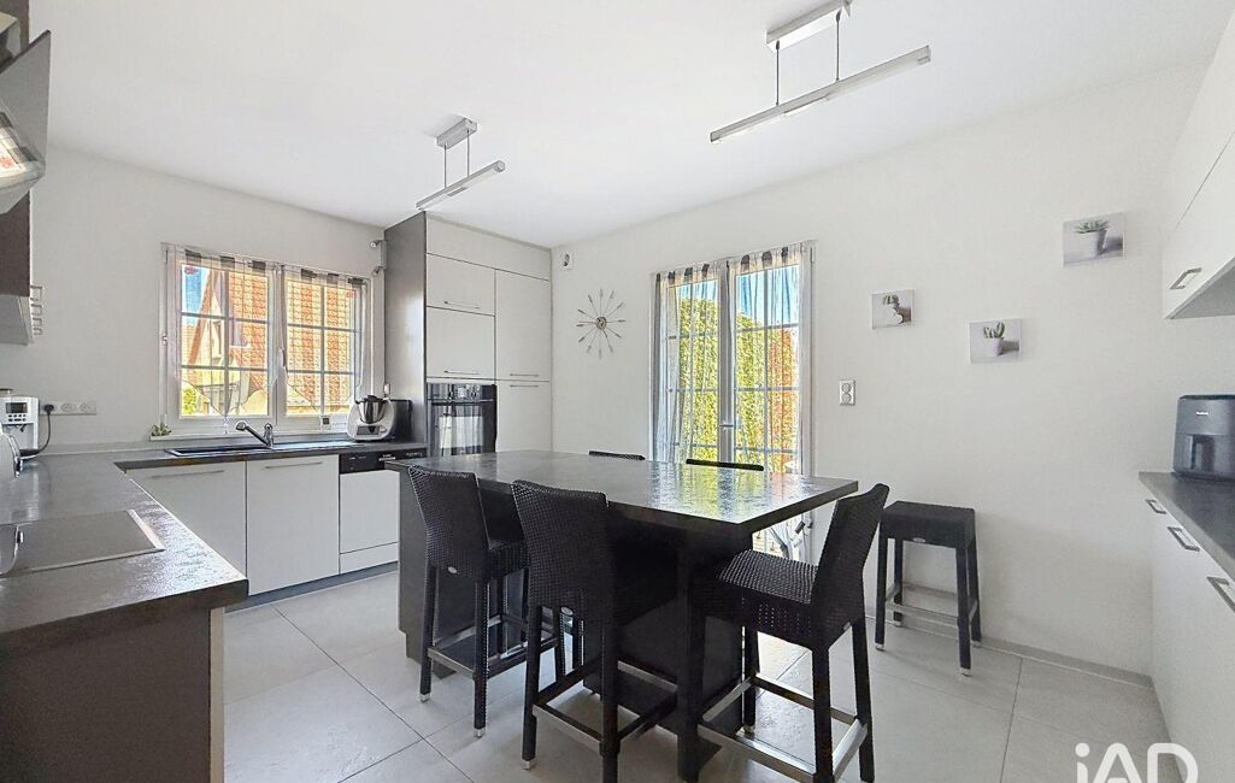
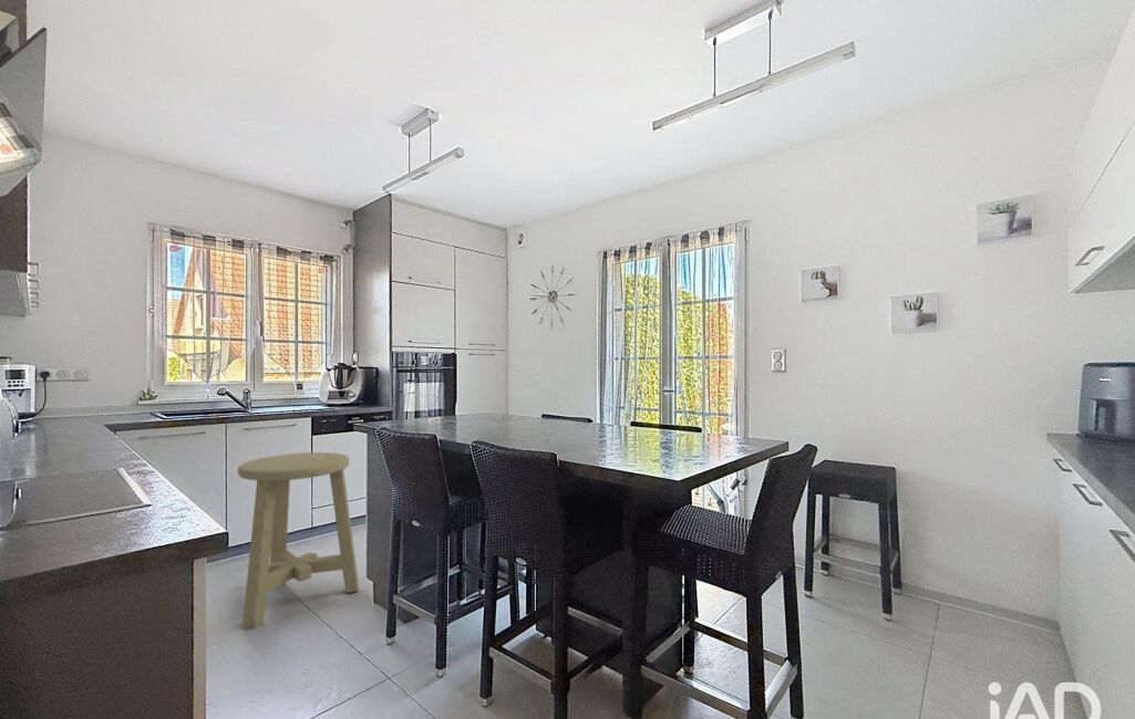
+ stool (287, 528)
